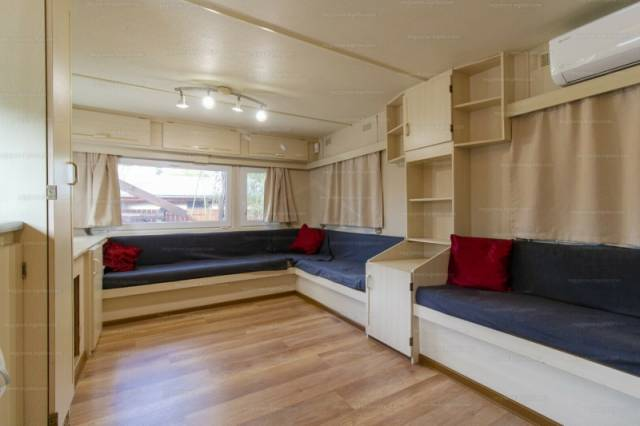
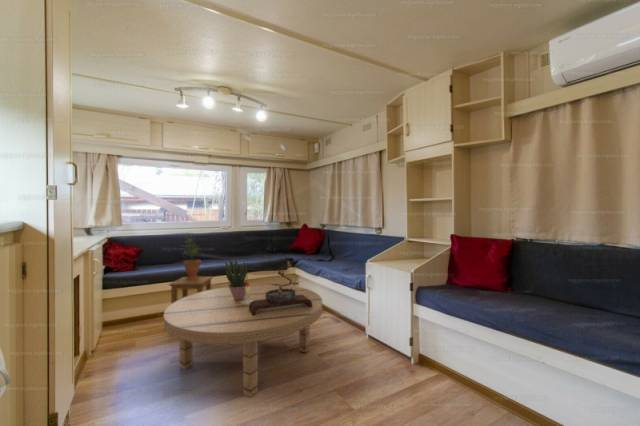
+ stool (187, 295)
+ bonsai tree (280, 286)
+ potted plant (189, 255)
+ potted plant (236, 278)
+ dining table (248, 319)
